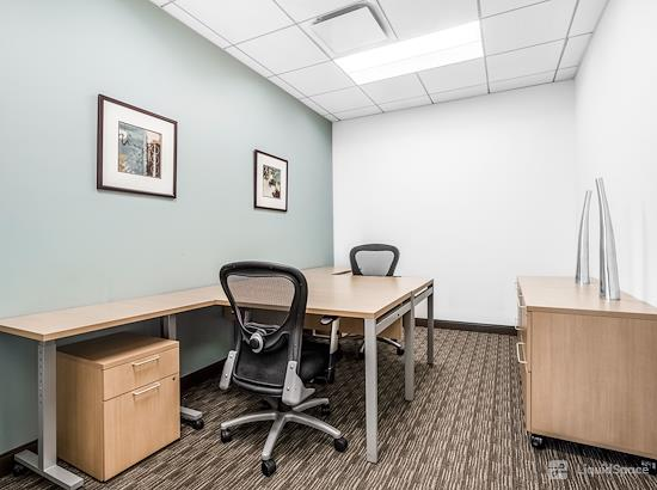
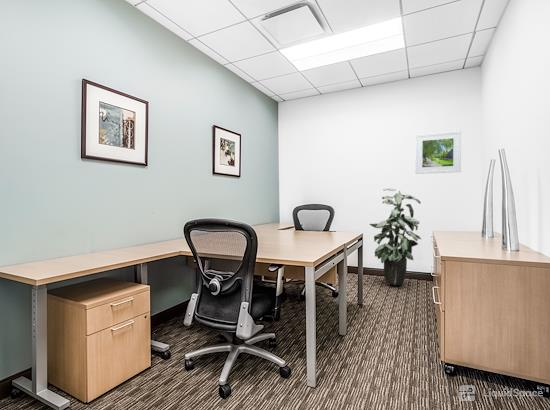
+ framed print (437, 153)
+ indoor plant (393, 235)
